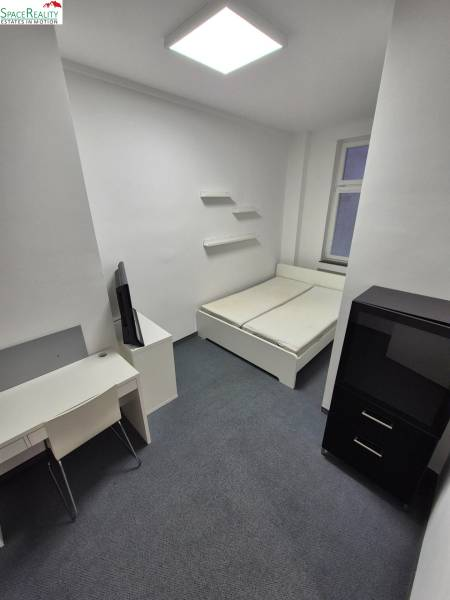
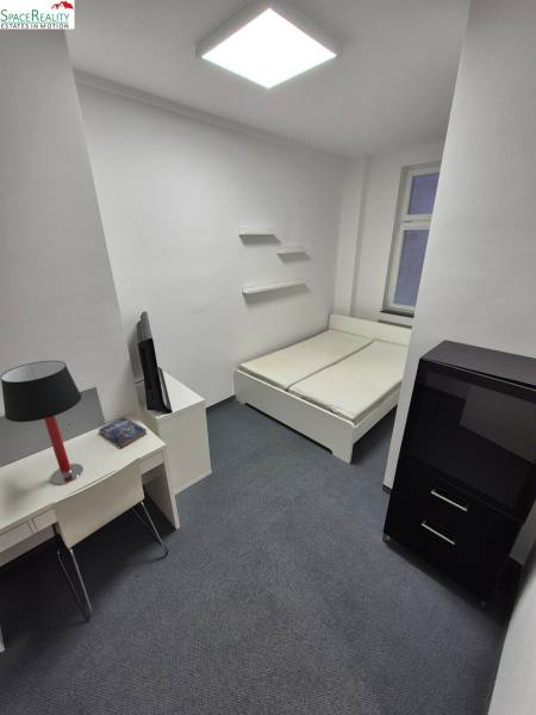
+ book (123, 431)
+ table lamp (51, 425)
